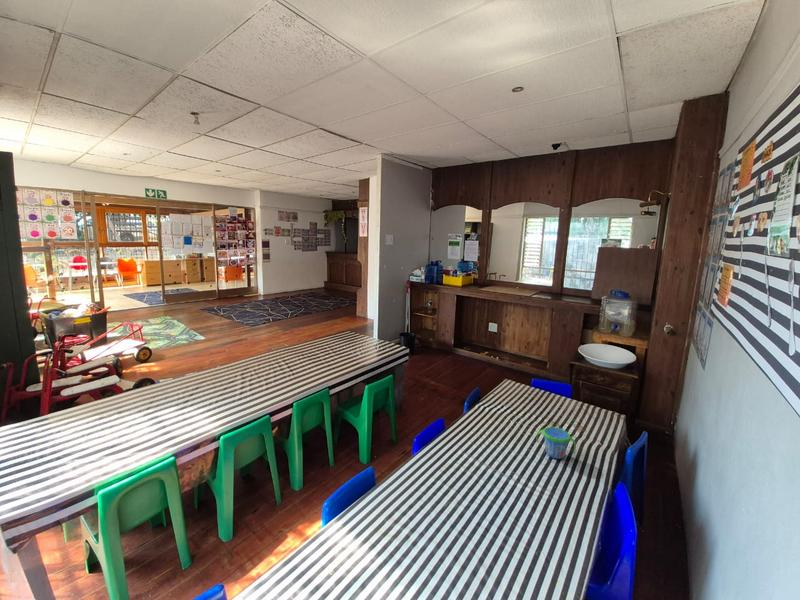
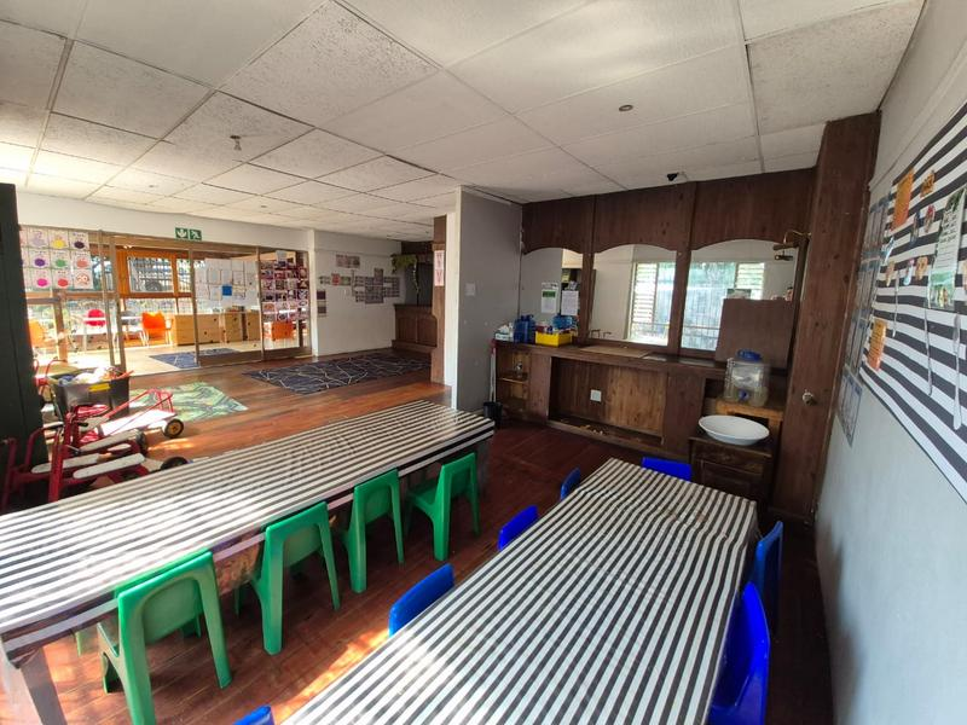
- snack cup (555, 443)
